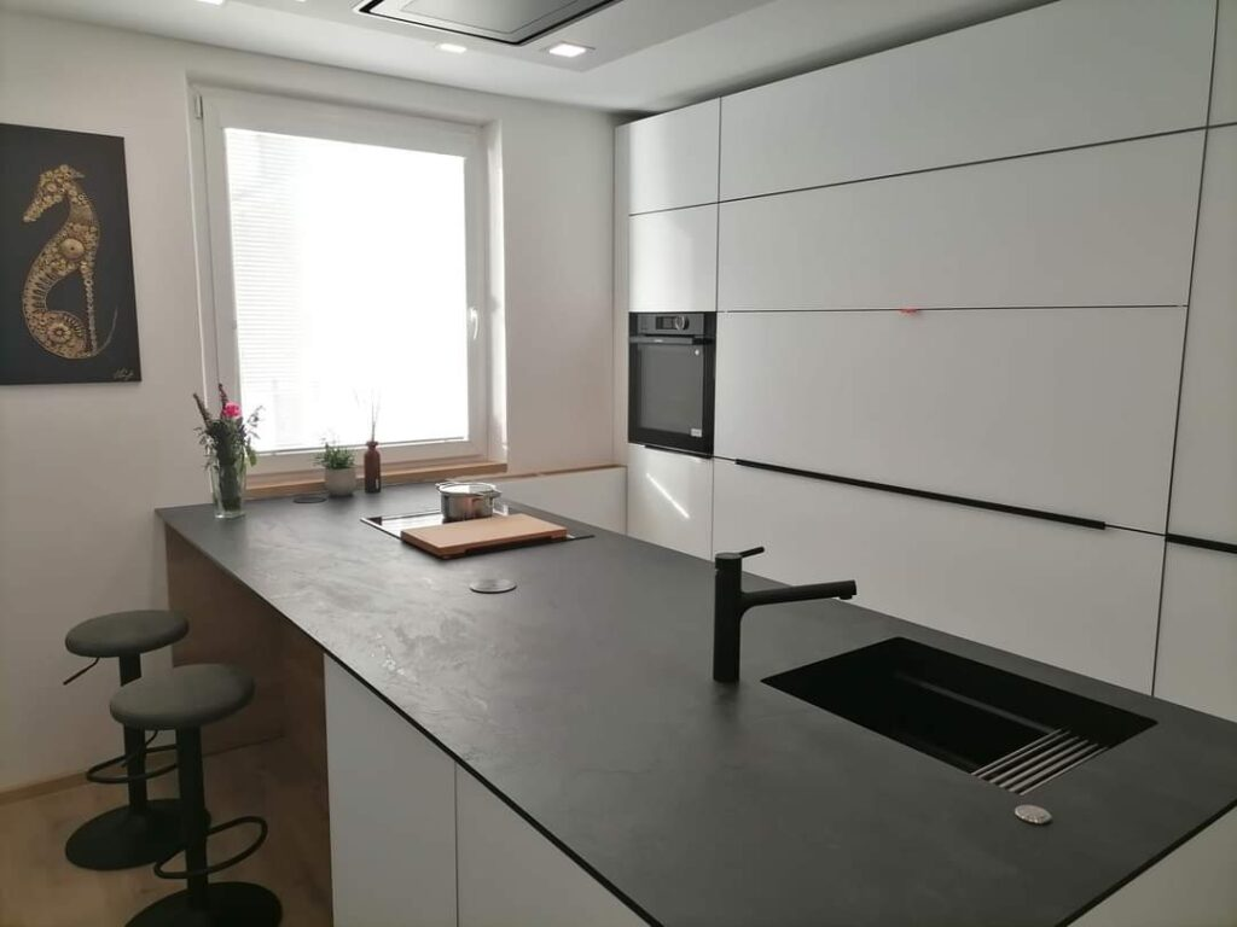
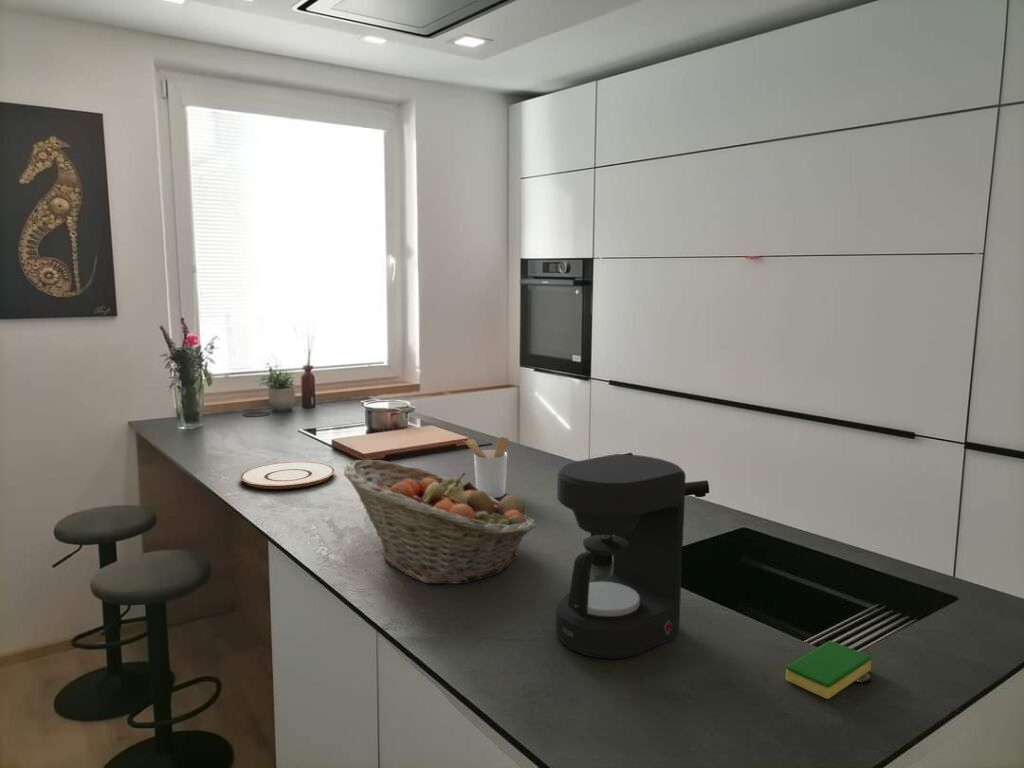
+ utensil holder (484, 465)
+ plate (288, 475)
+ dish sponge (829, 668)
+ fruit basket (437, 510)
+ coffee maker (618, 551)
